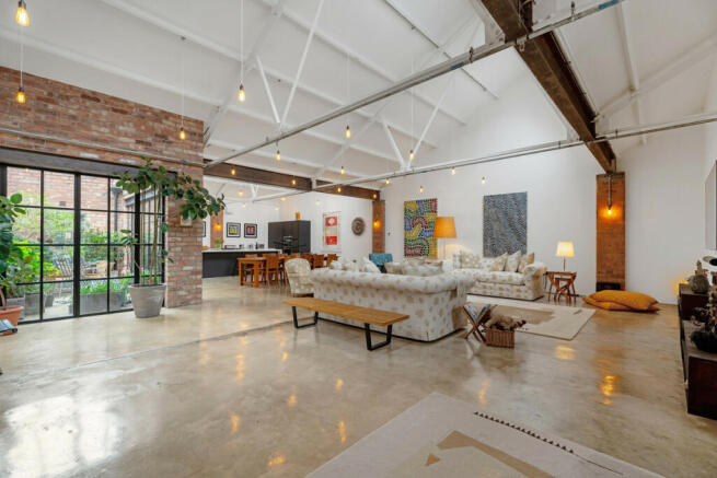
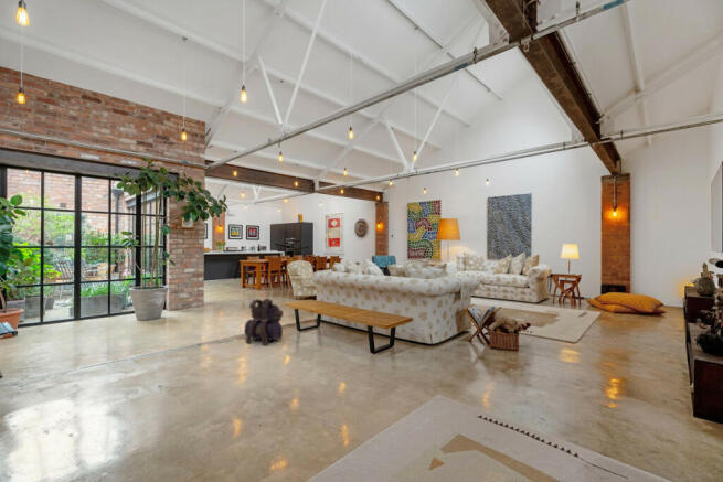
+ backpack (264, 319)
